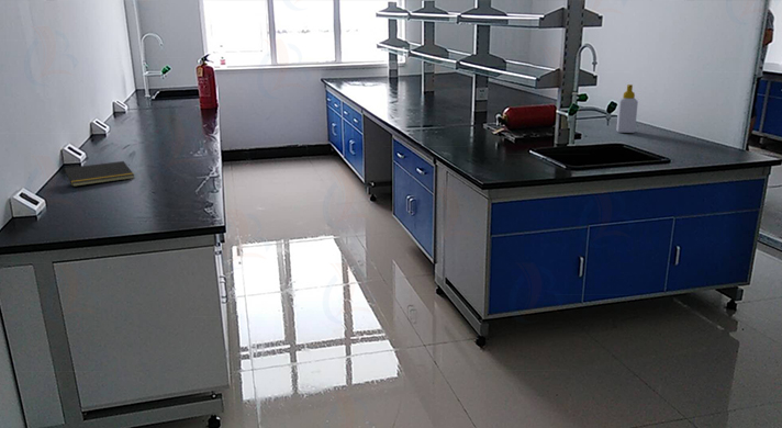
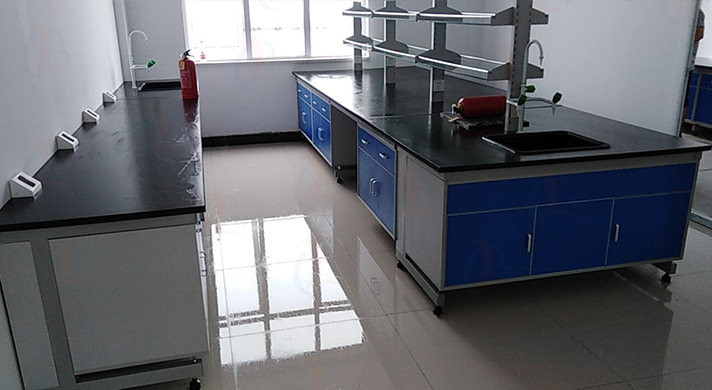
- notepad (99, 172)
- soap bottle (627, 108)
